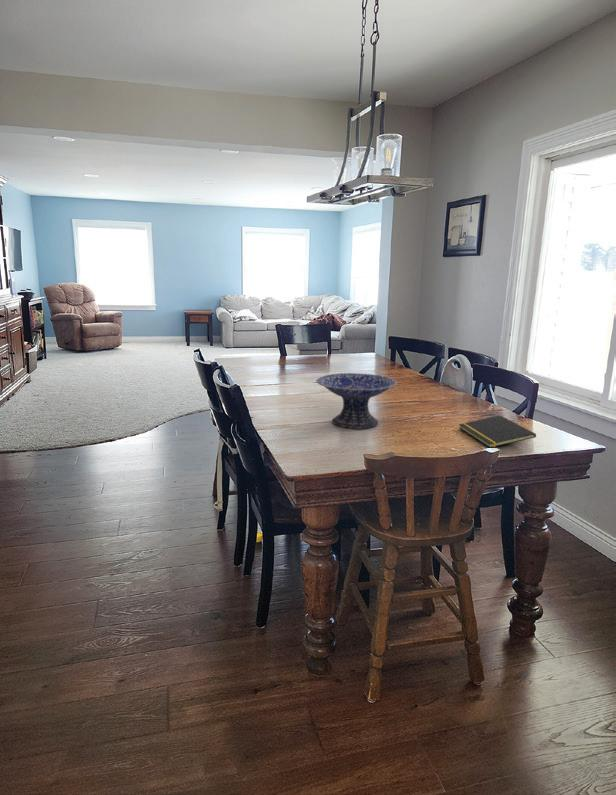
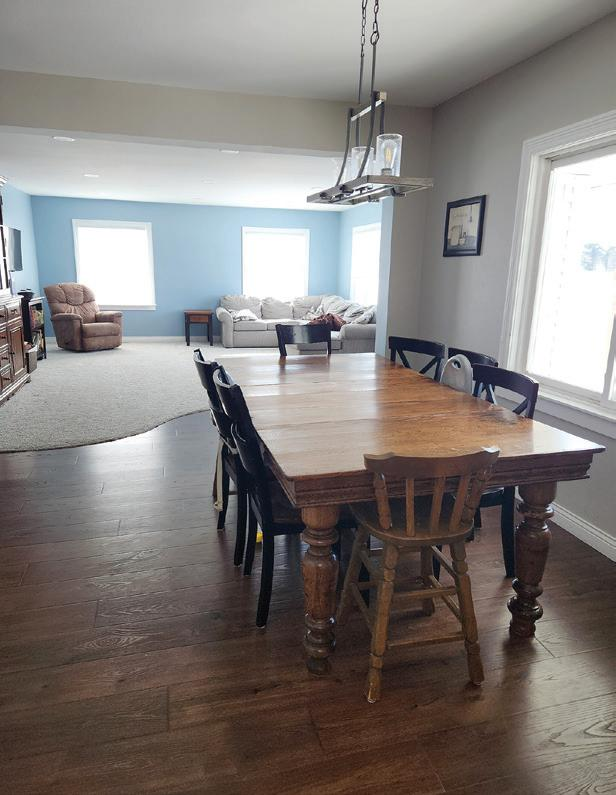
- notepad (495, 430)
- decorative bowl (355, 401)
